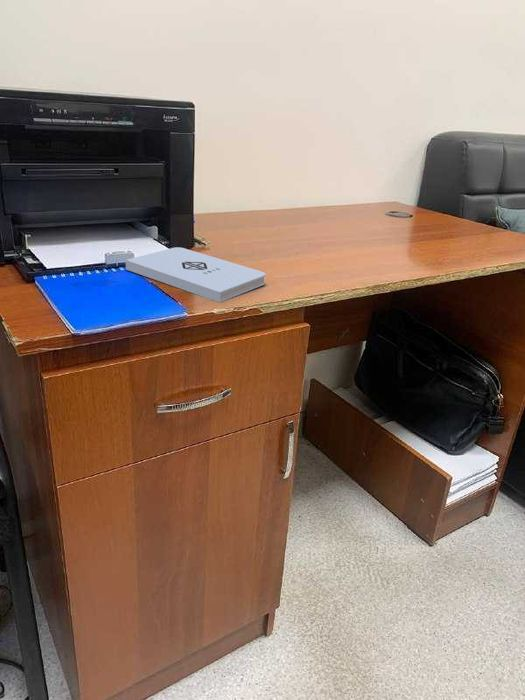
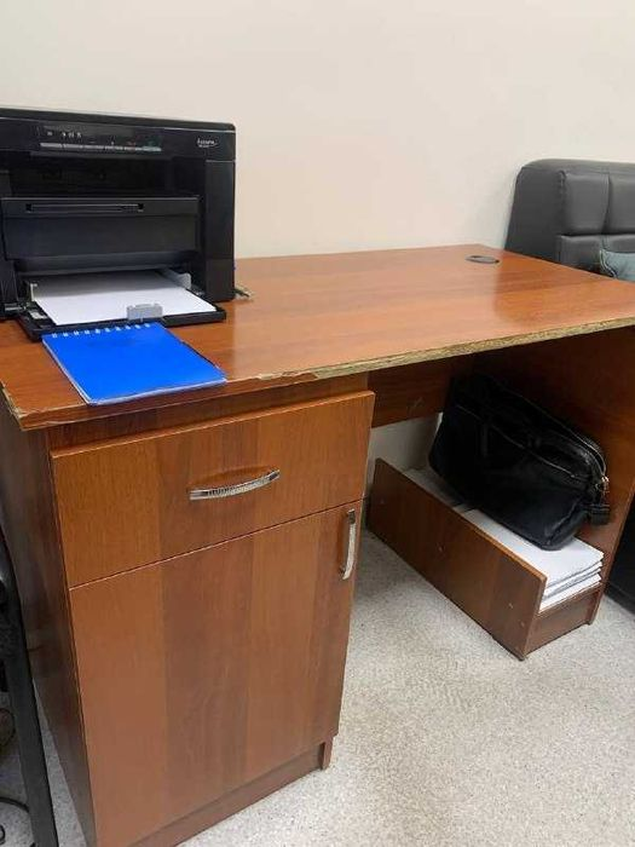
- notepad (196, 271)
